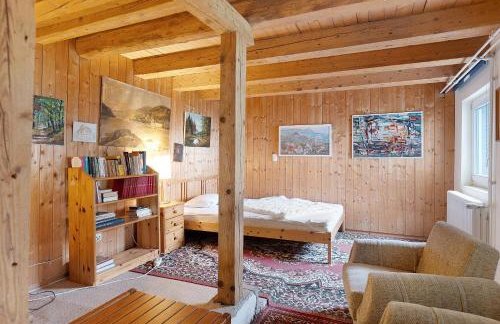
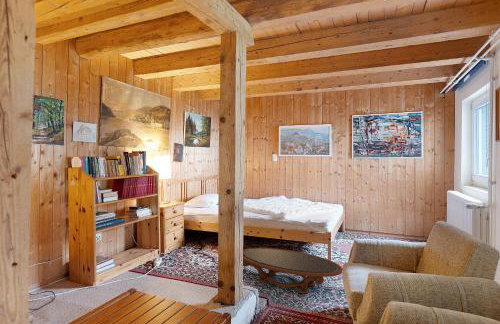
+ coffee table (286, 270)
